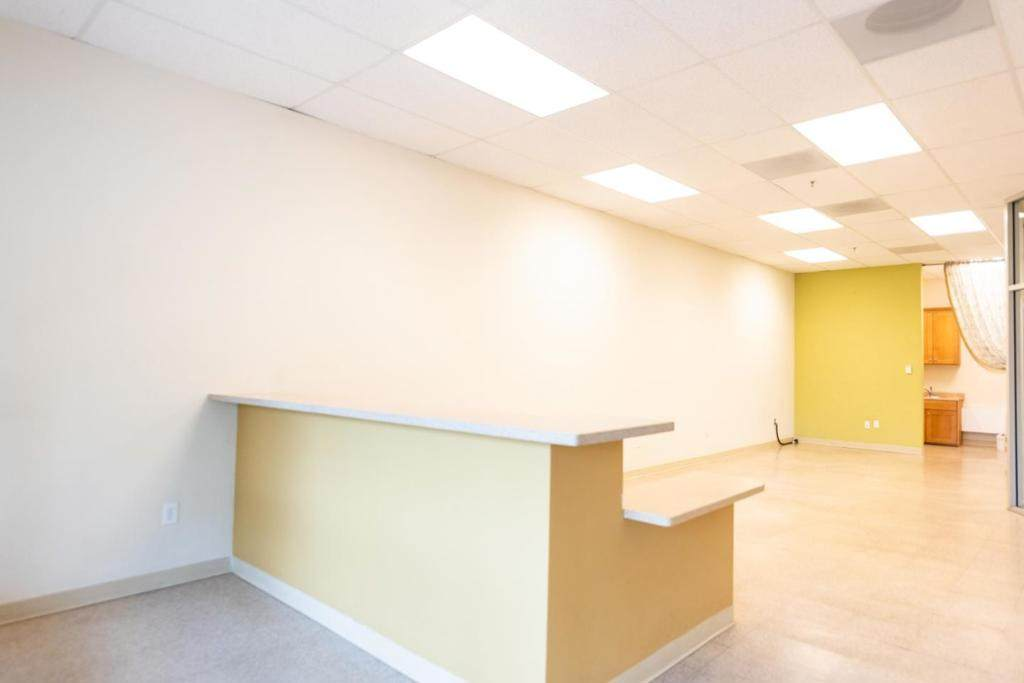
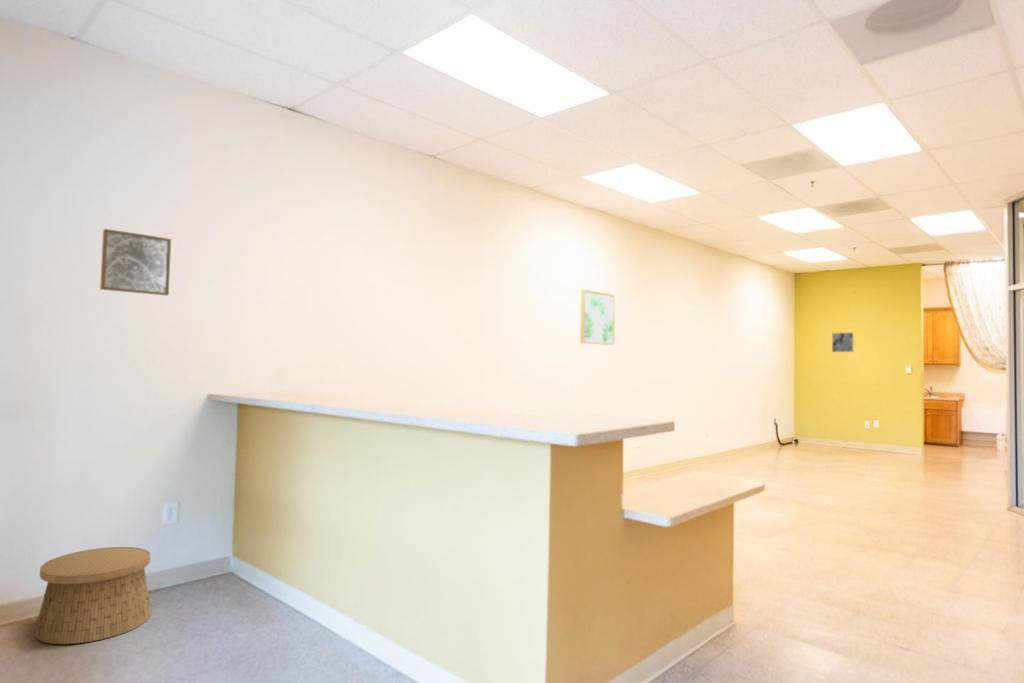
+ wall art (598, 318)
+ wall art (136, 263)
+ basket (96, 591)
+ wall art (842, 342)
